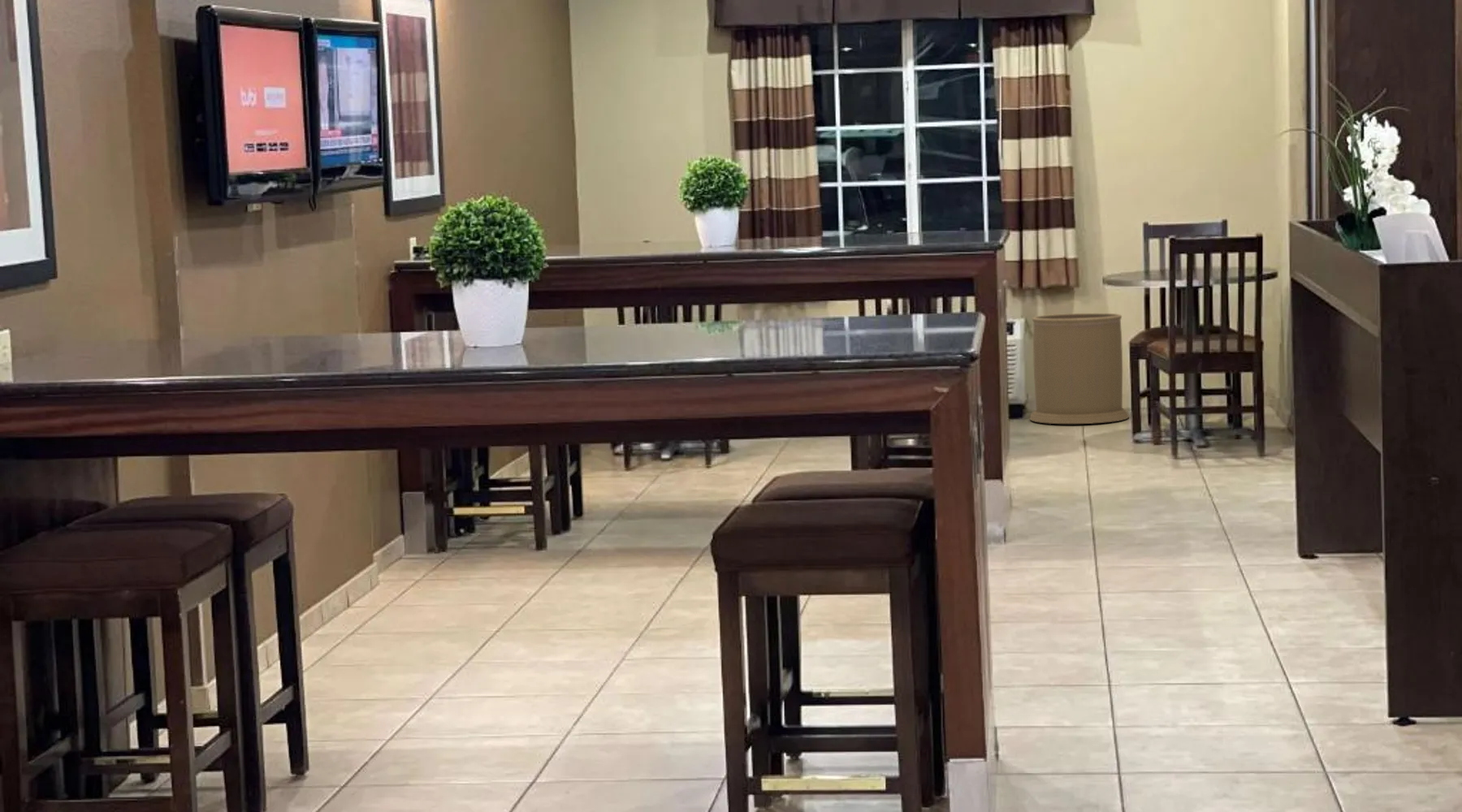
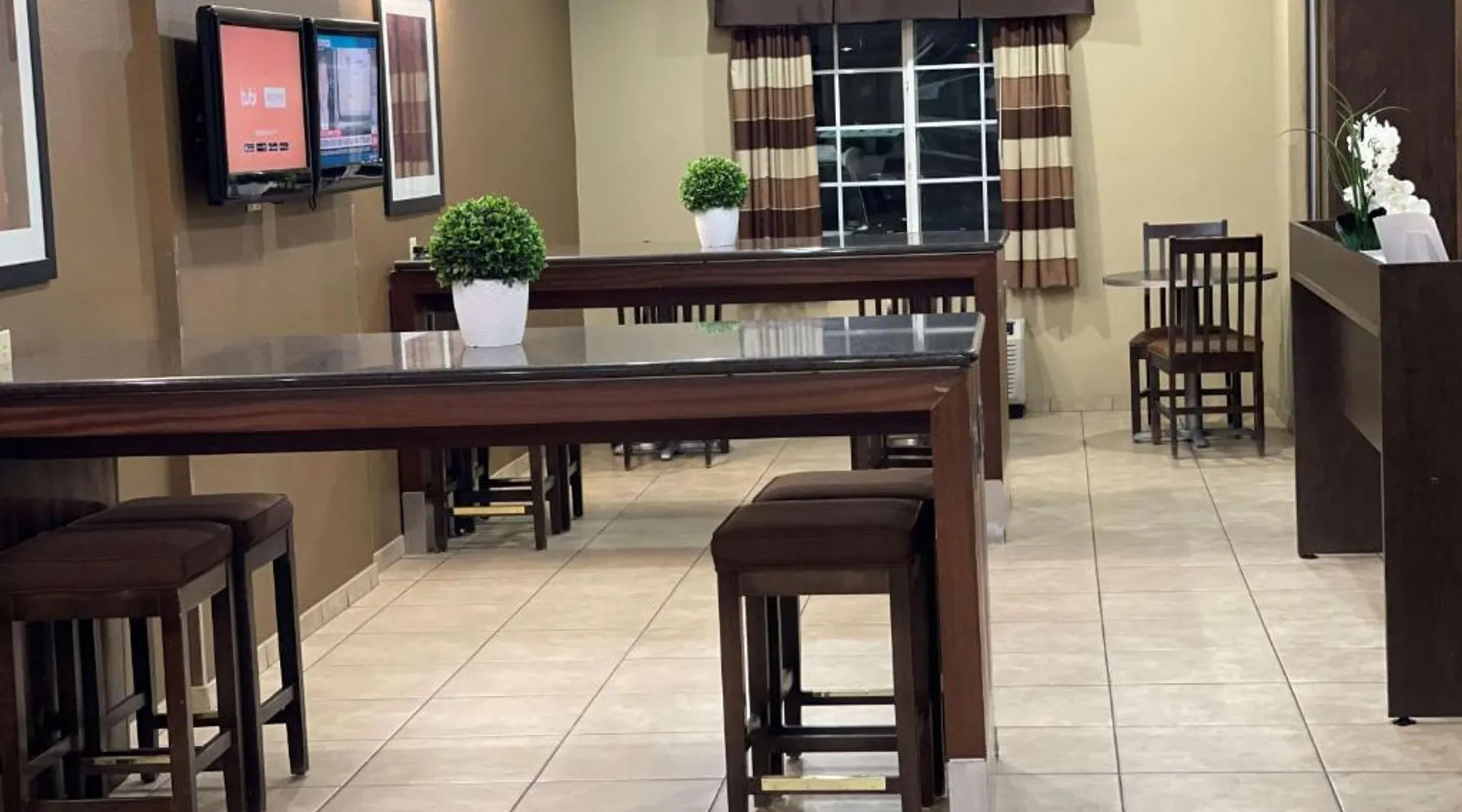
- trash can (1078, 367)
